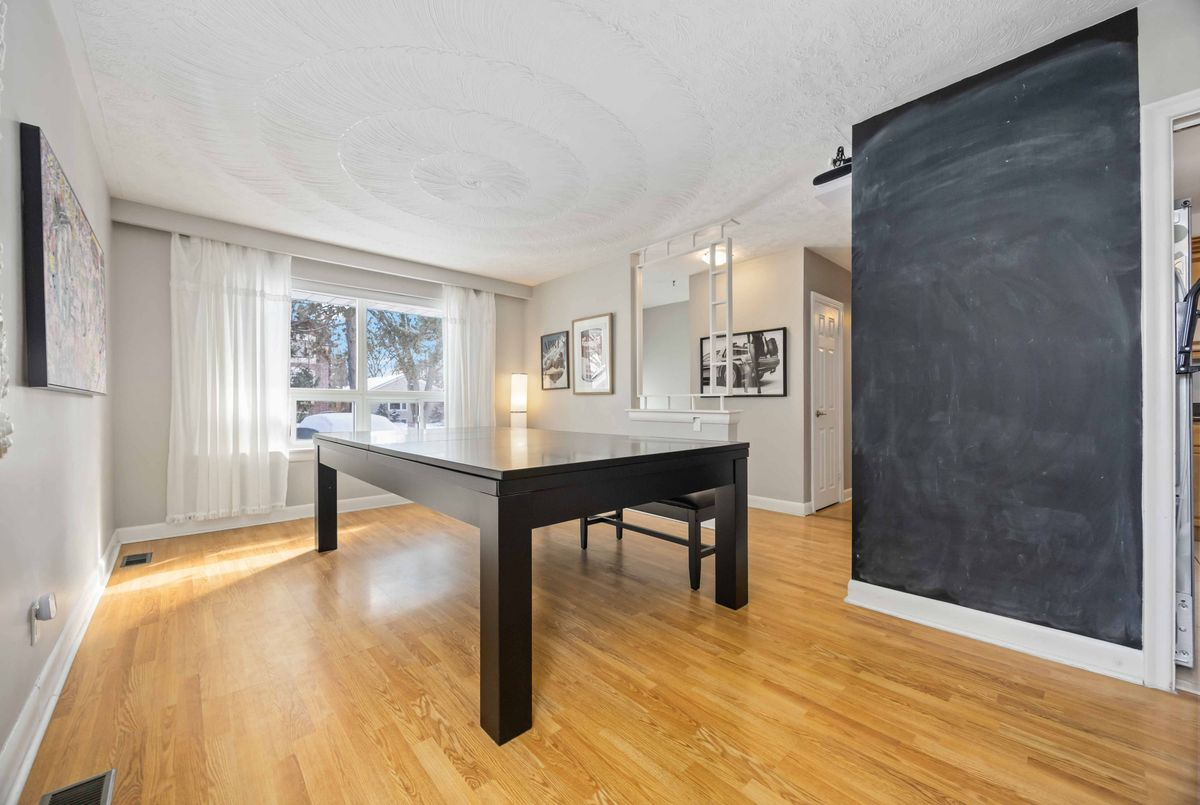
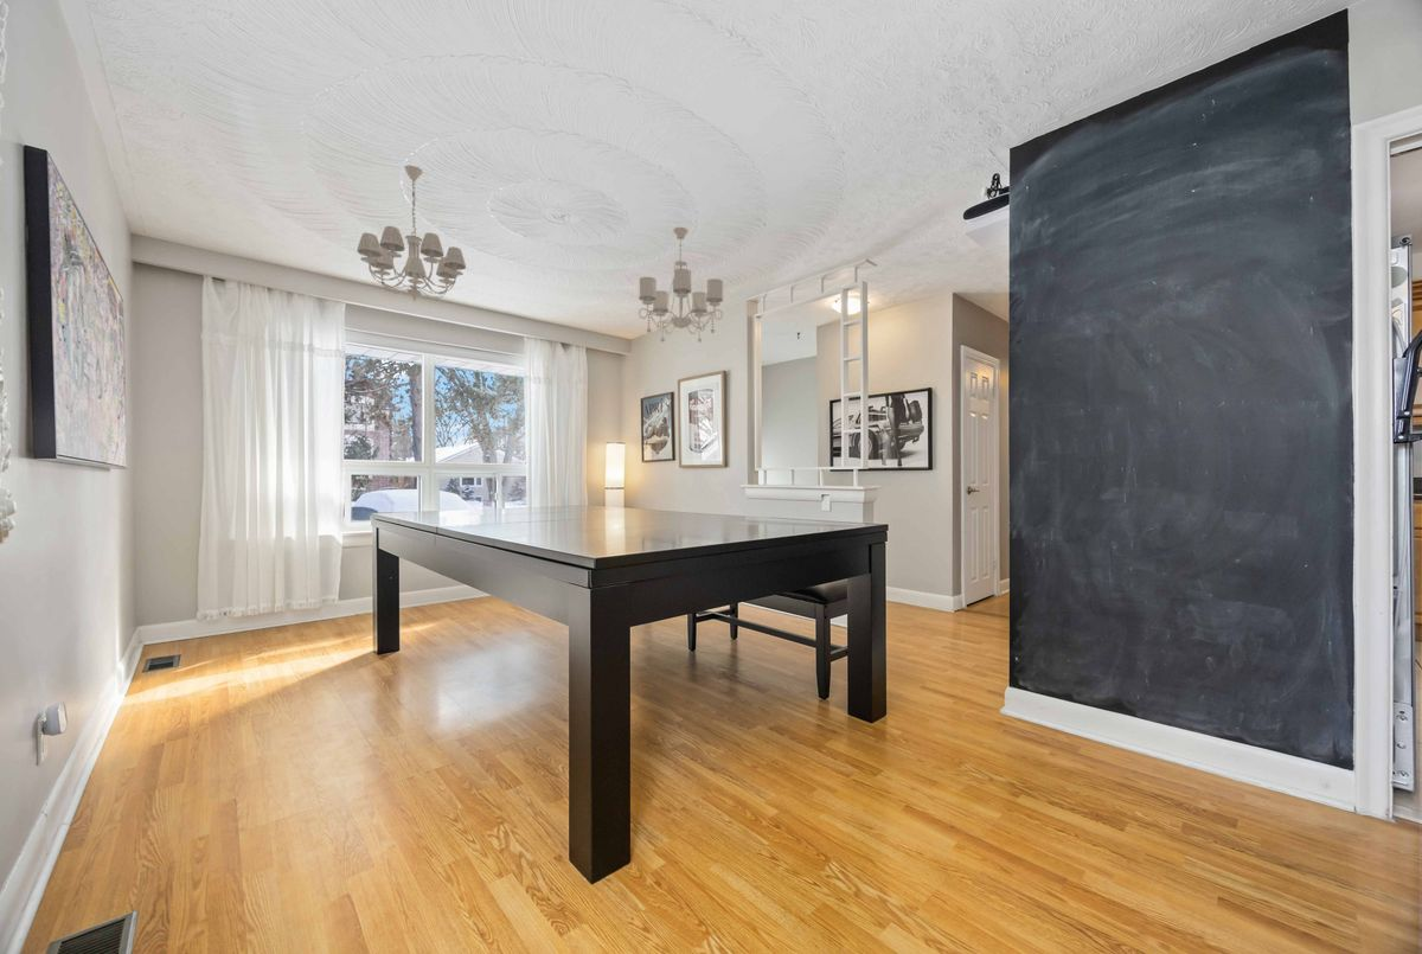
+ chandelier (680, 282)
+ chandelier (412, 236)
